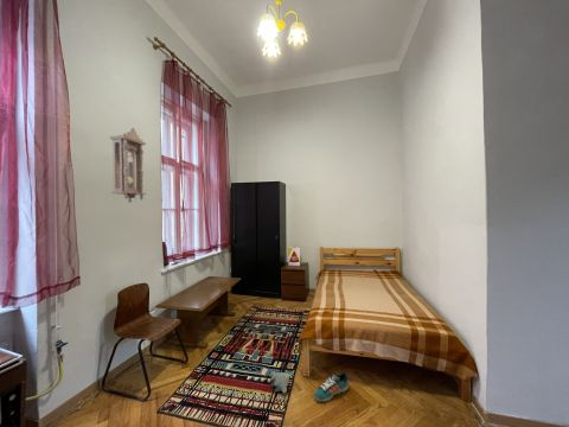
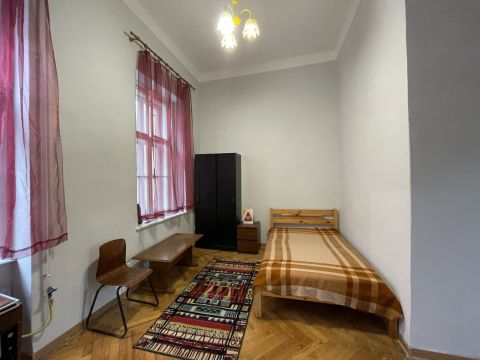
- pendulum clock (128, 165)
- sneaker (331, 384)
- plush toy (281, 381)
